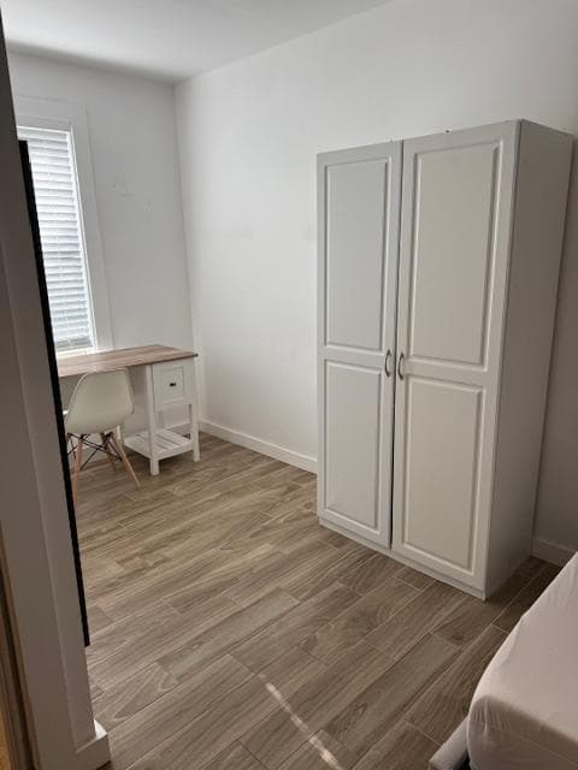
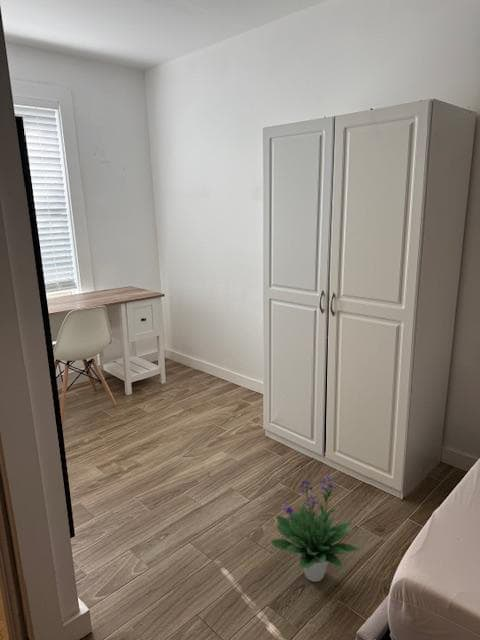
+ potted plant (316, 523)
